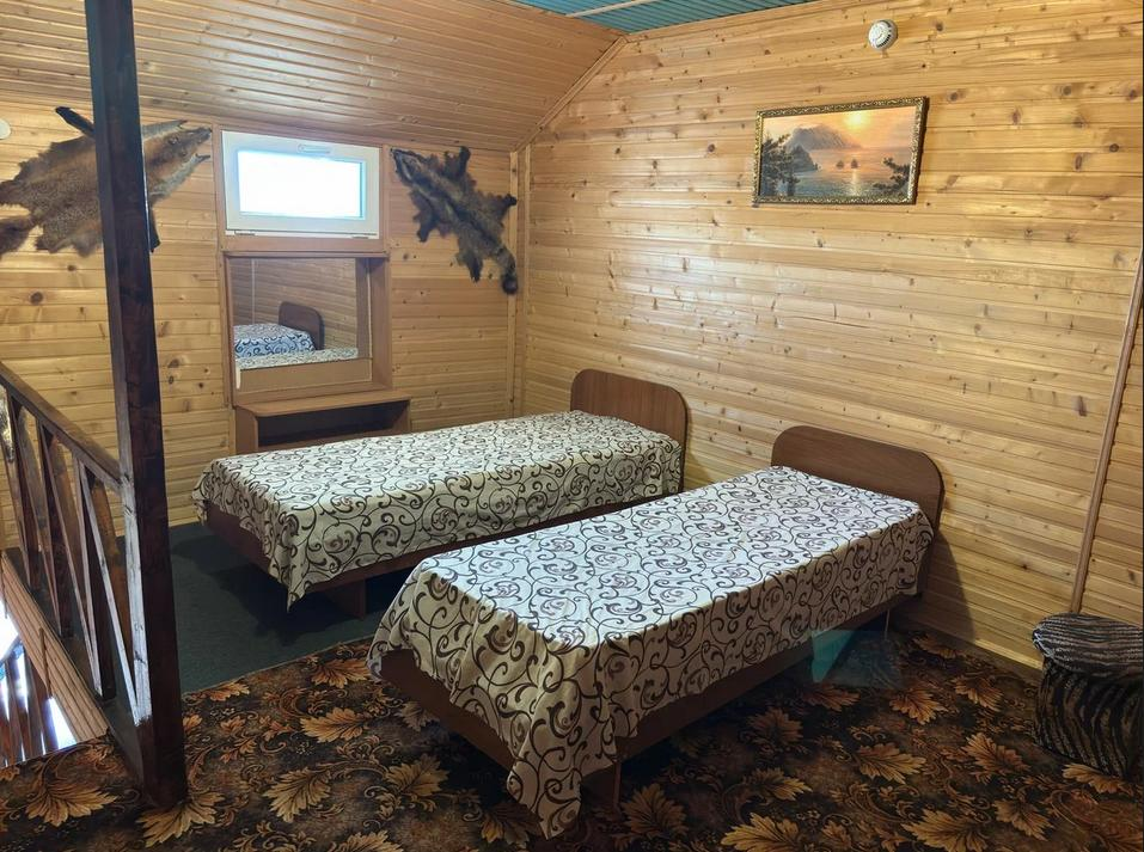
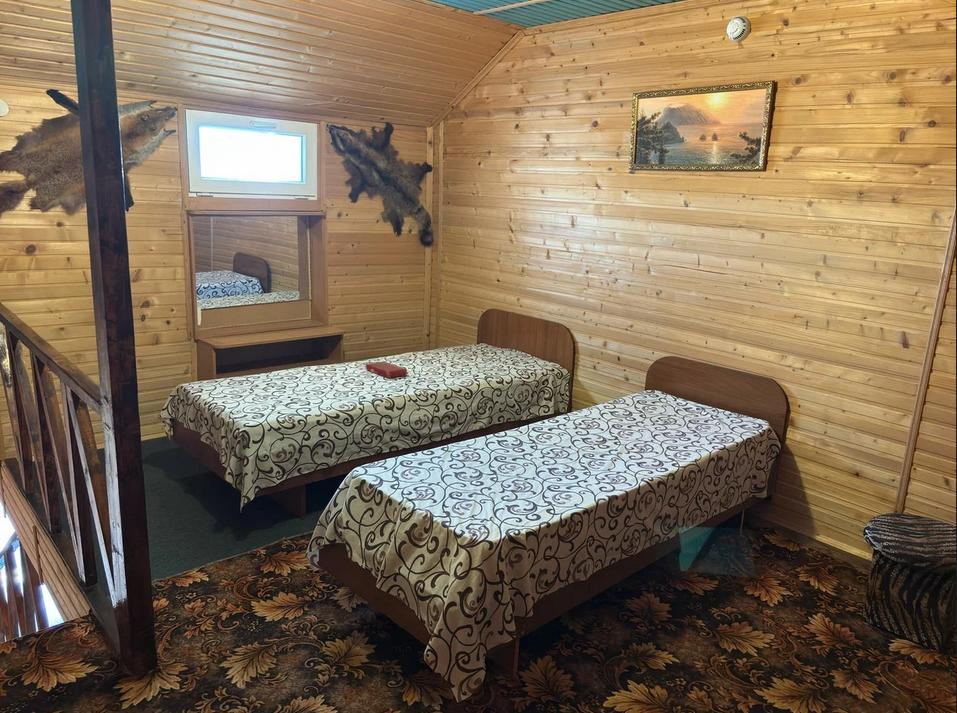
+ book (386, 369)
